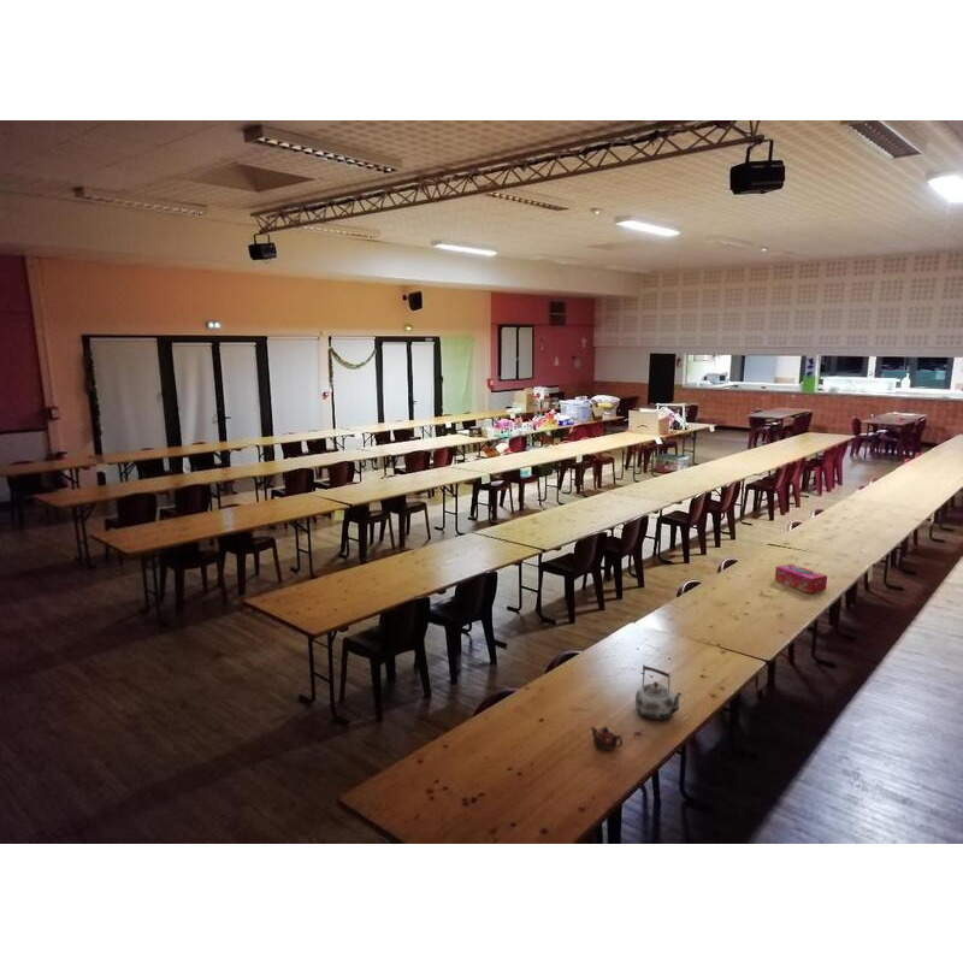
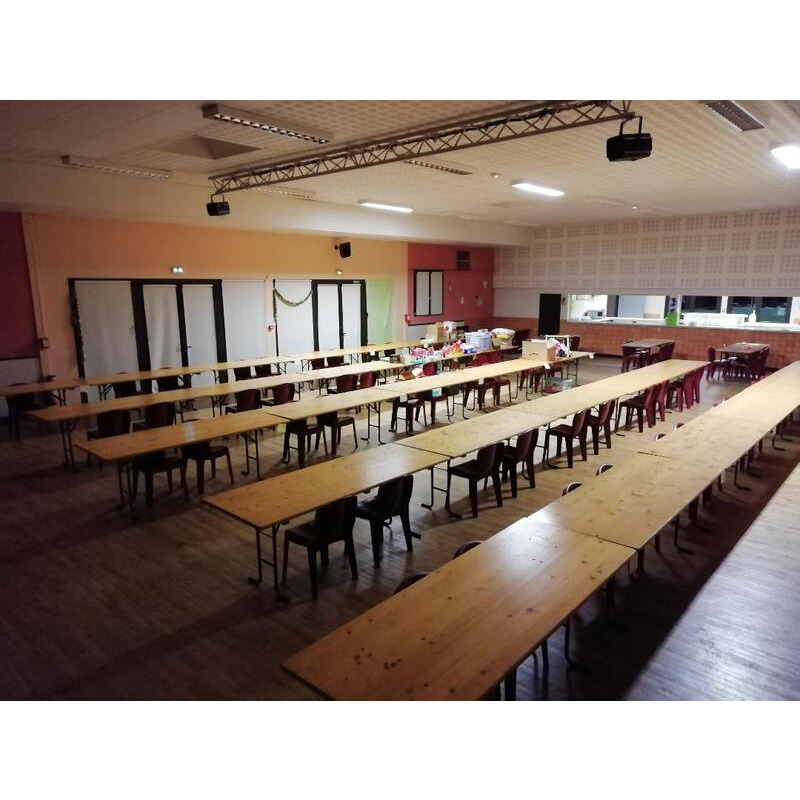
- kettle (660, 691)
- teapot (605, 735)
- tissue box (800, 578)
